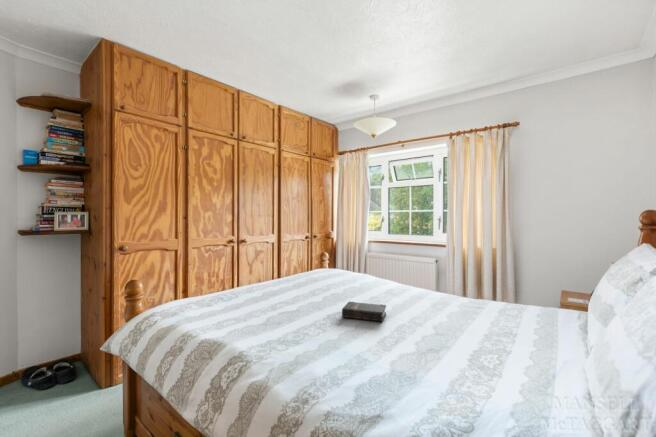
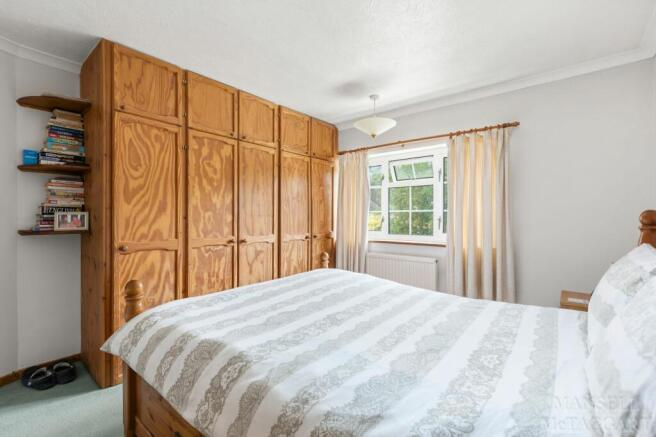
- hardback book (364, 311)
